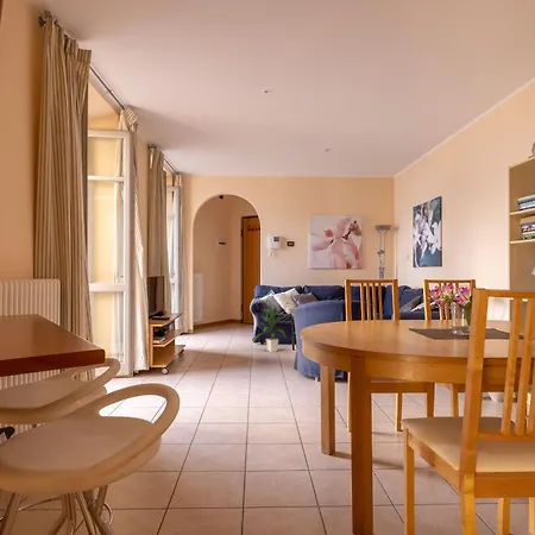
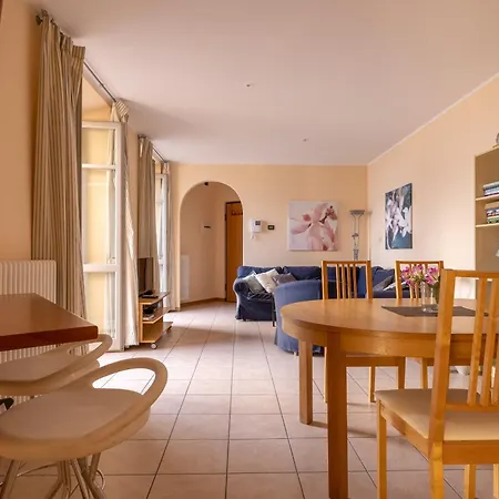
- indoor plant (270, 328)
